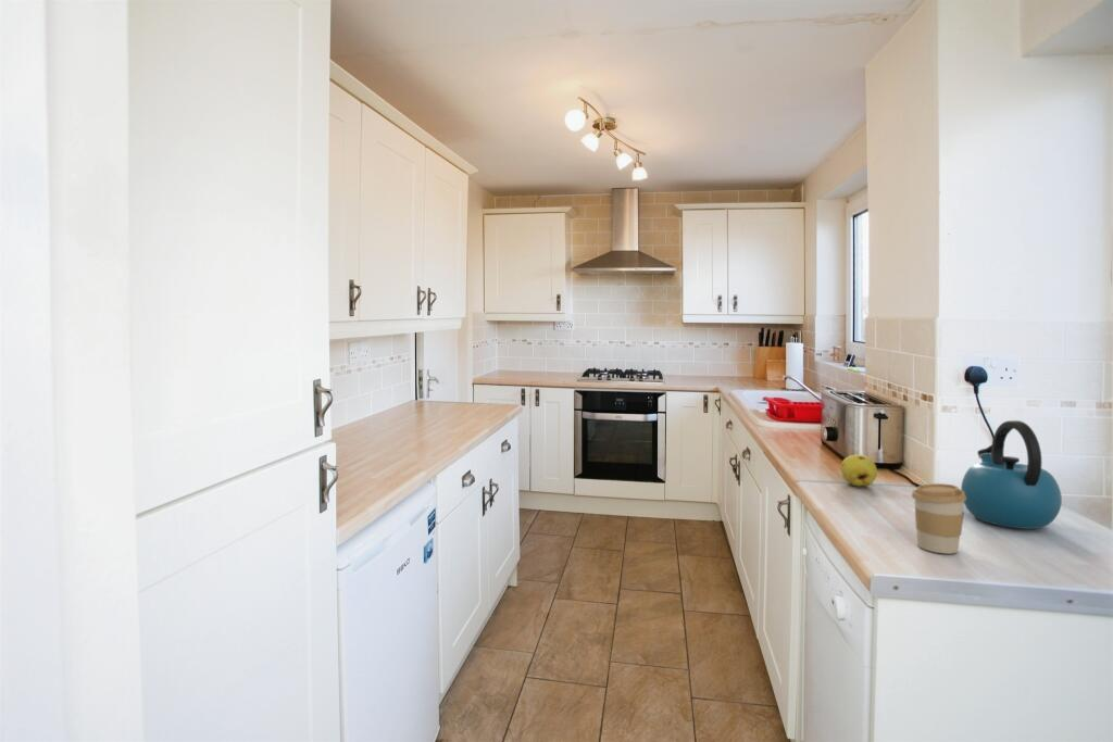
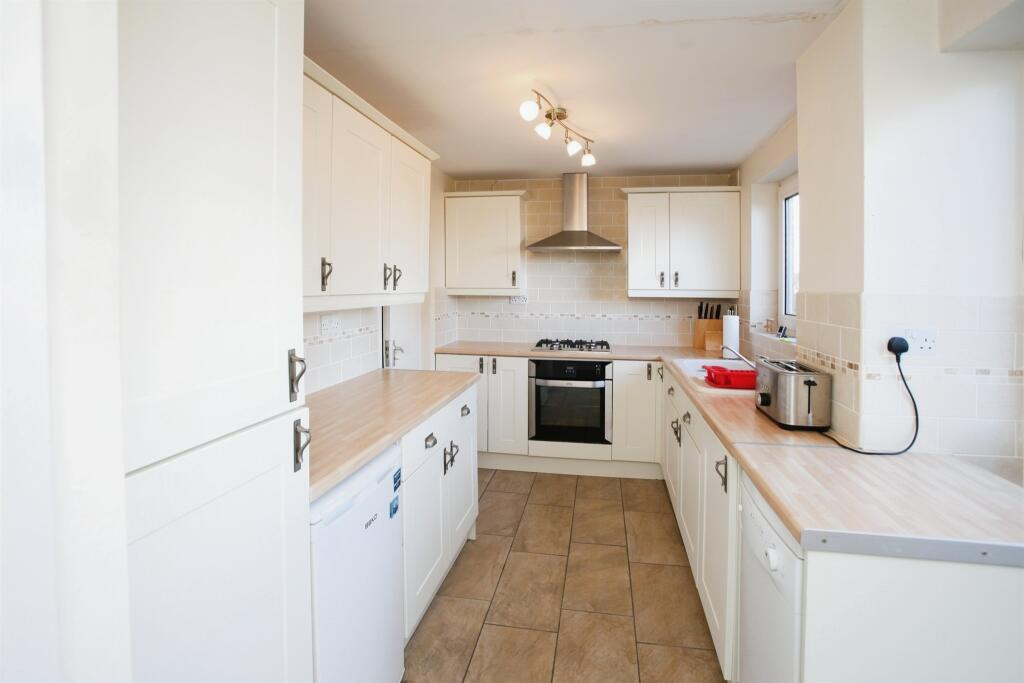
- kettle (1006, 469)
- coffee cup (938, 516)
- fruit (858, 468)
